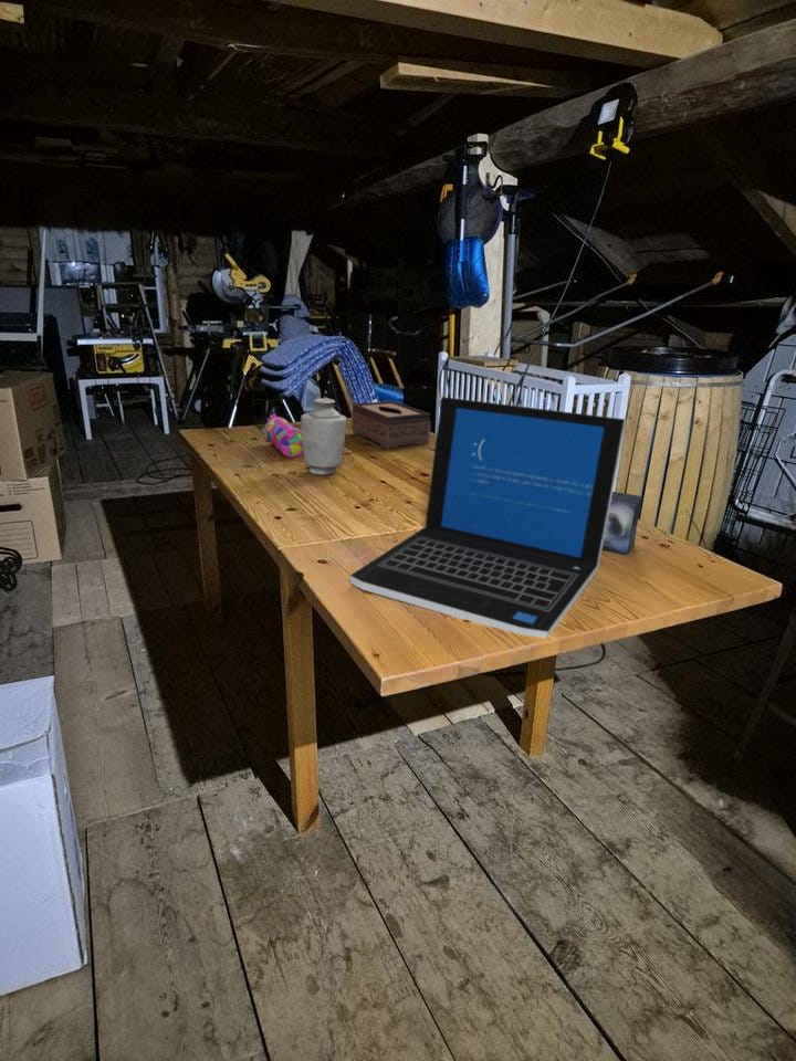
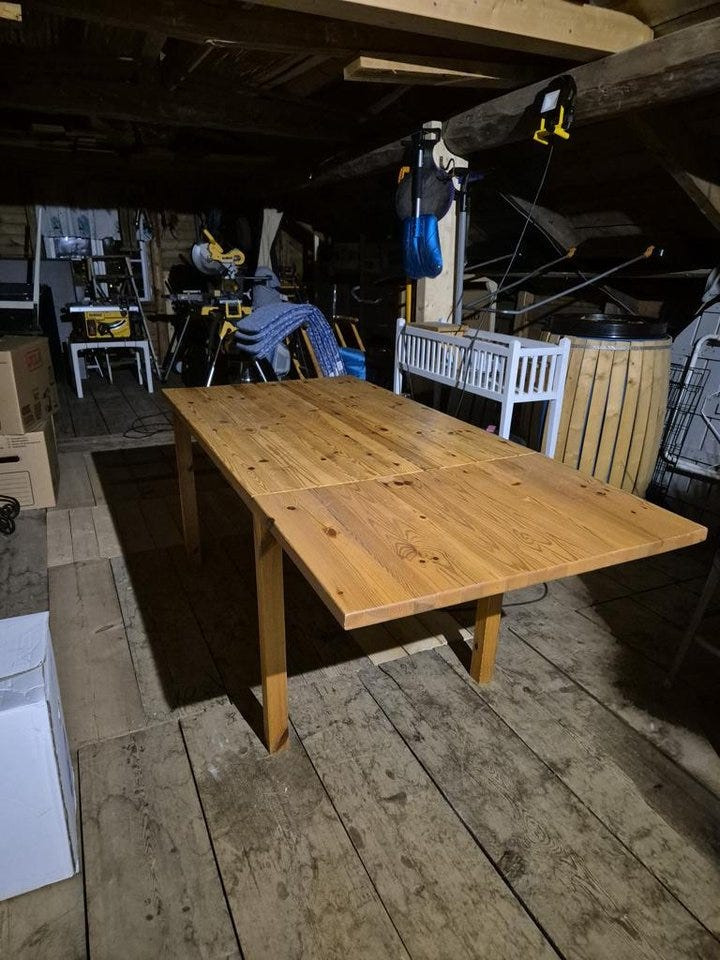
- vase (323, 435)
- small box (607, 519)
- laptop (486, 501)
- tissue box (389, 423)
- pencil case (283, 434)
